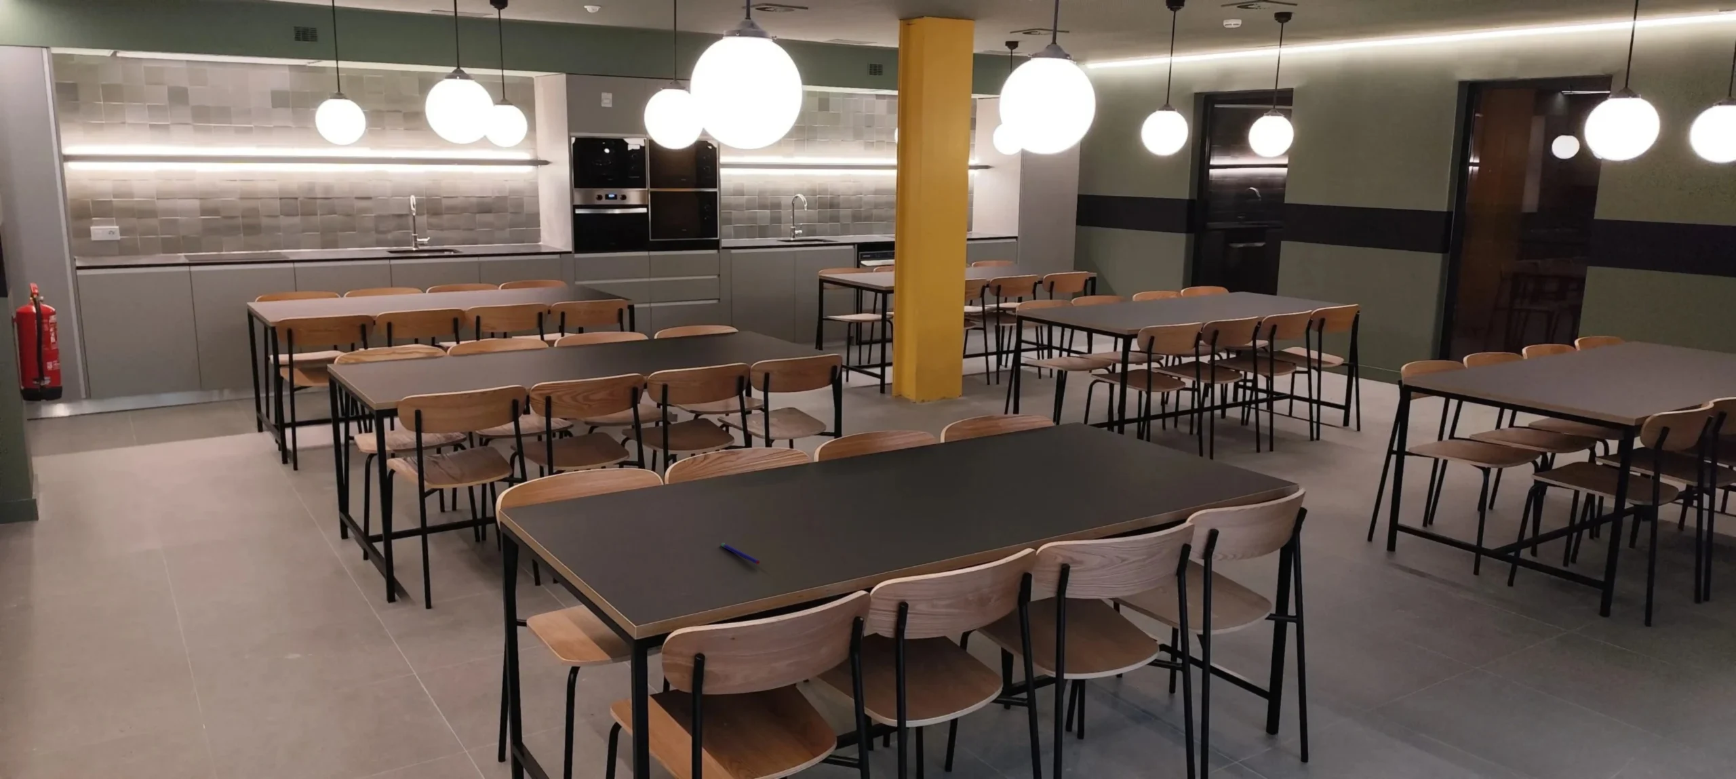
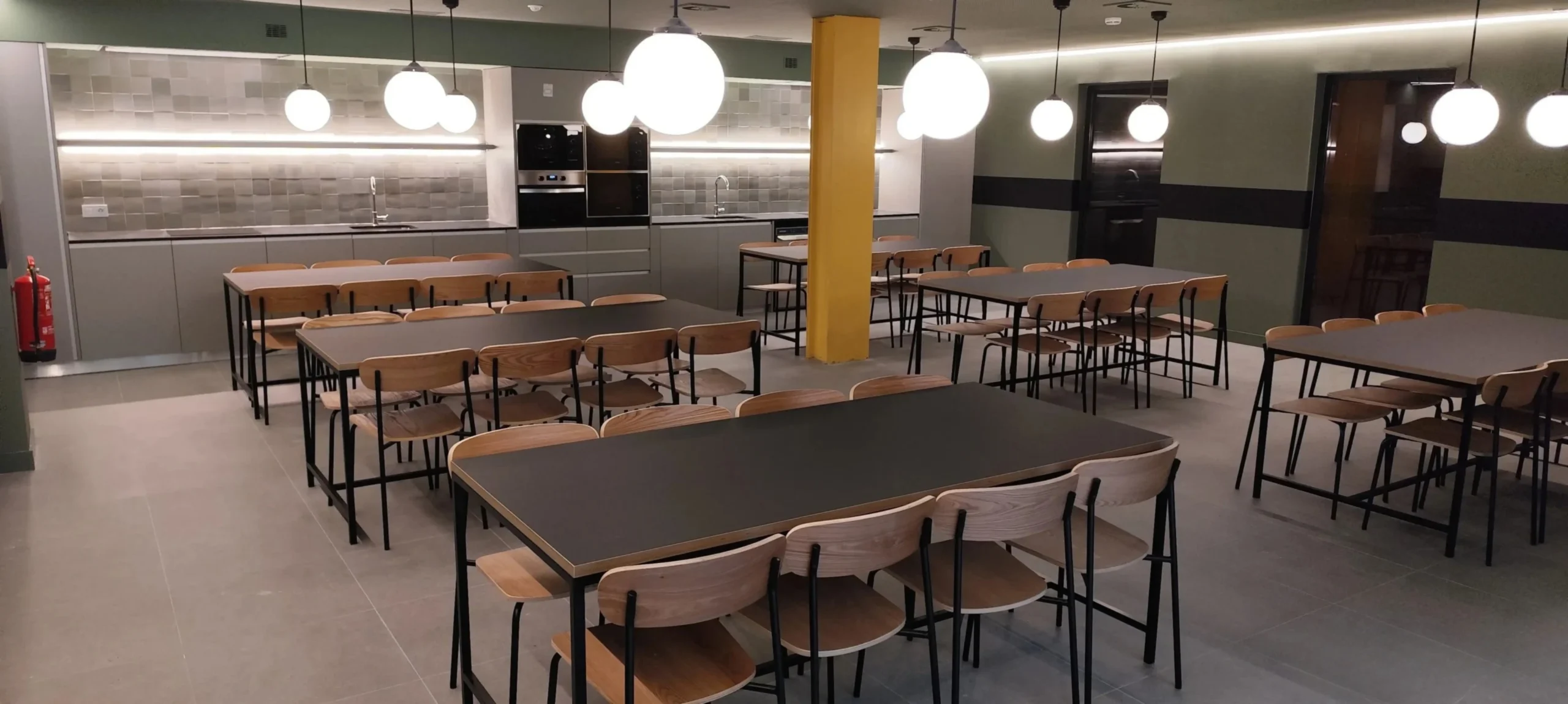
- pen (740, 552)
